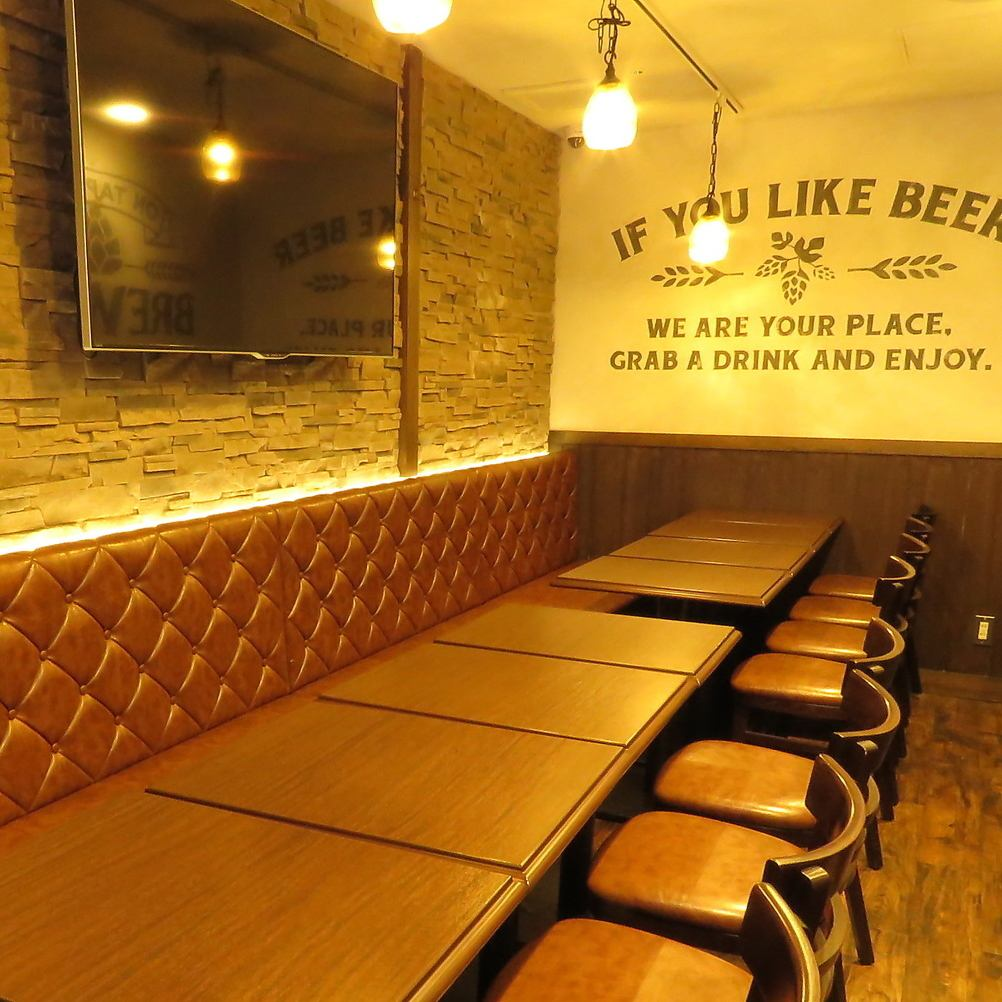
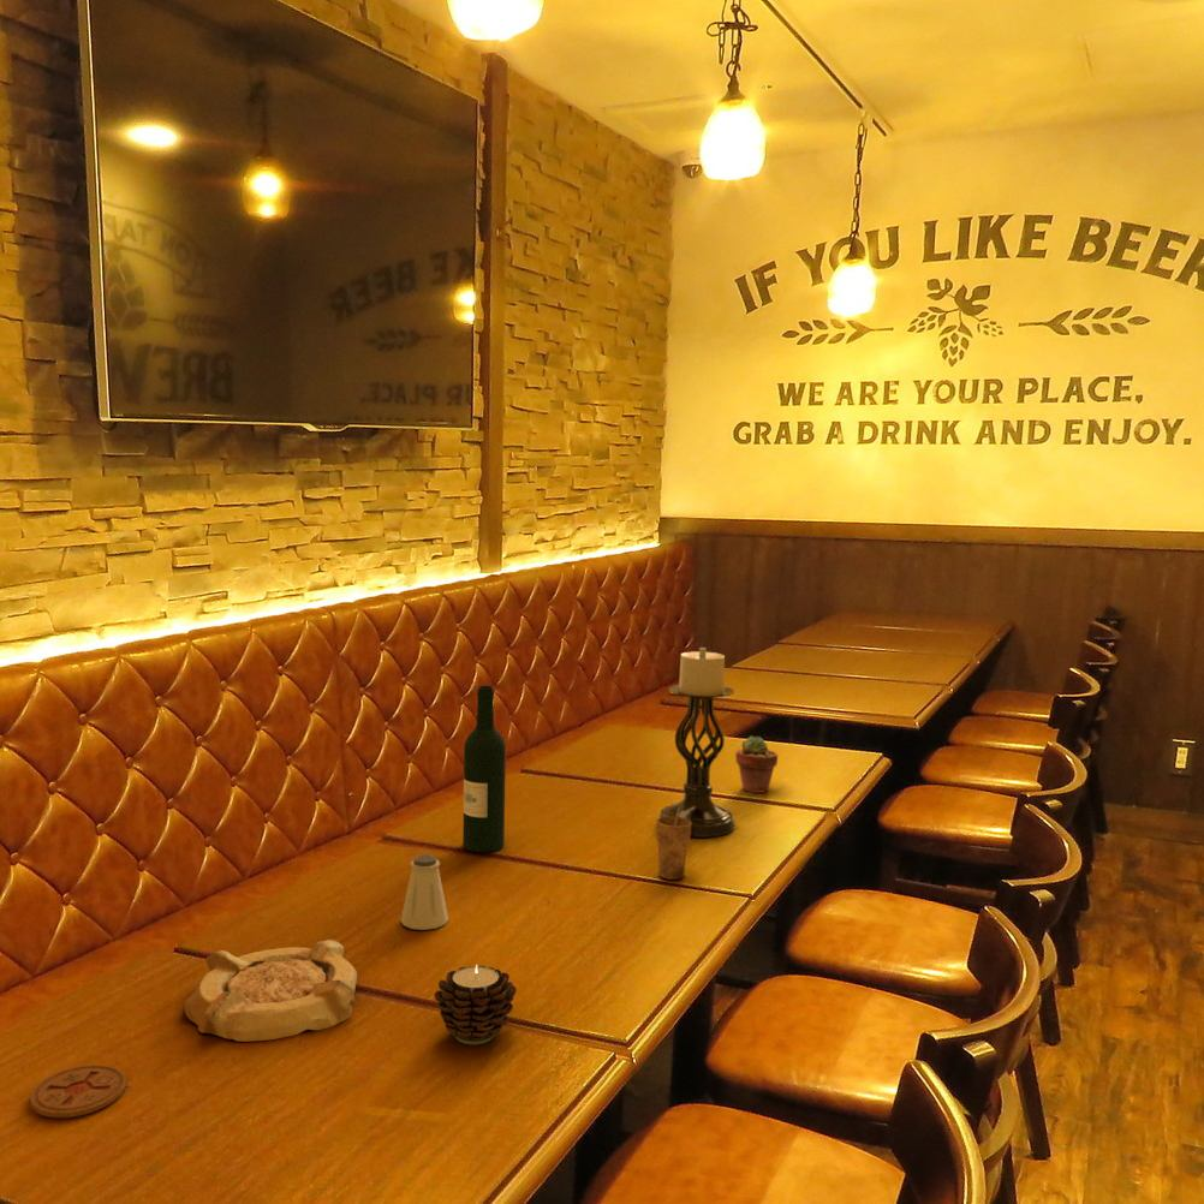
+ candle (475, 999)
+ wine bottle (484, 767)
+ saltshaker (424, 889)
+ potted succulent (756, 763)
+ coaster (78, 1090)
+ candle holder (699, 737)
+ cup (673, 841)
+ ashtray (279, 979)
